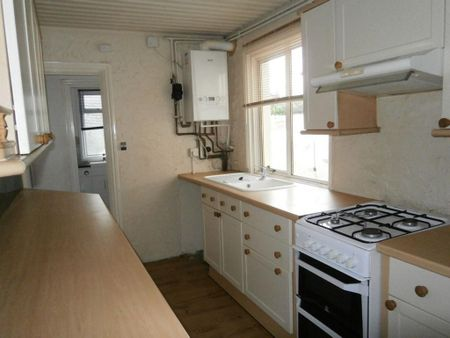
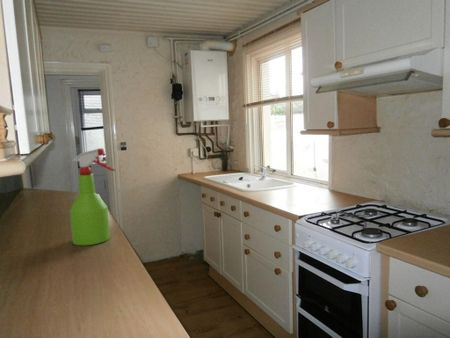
+ spray bottle (93, 194)
